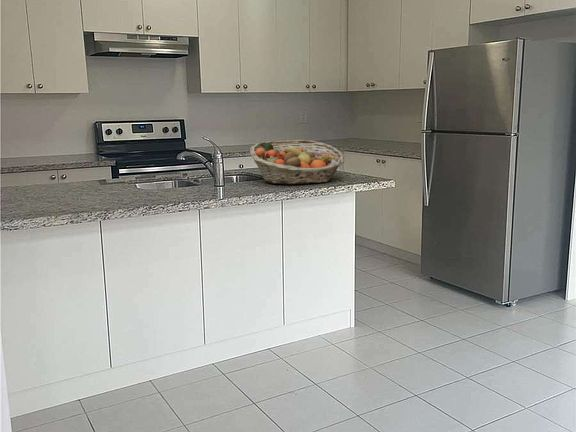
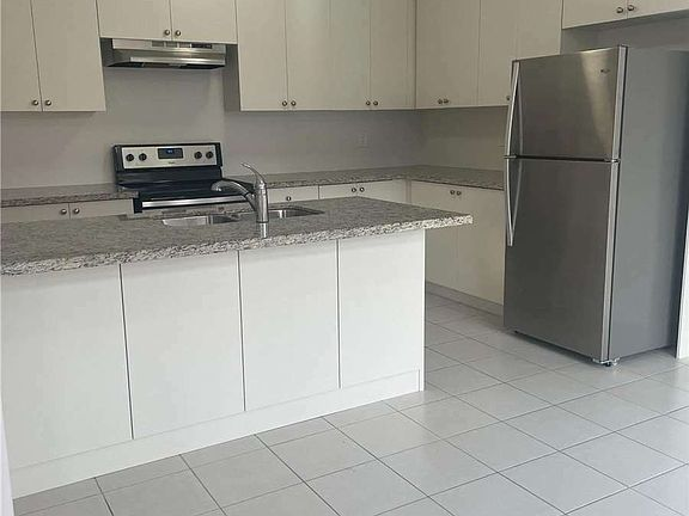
- fruit basket (297, 161)
